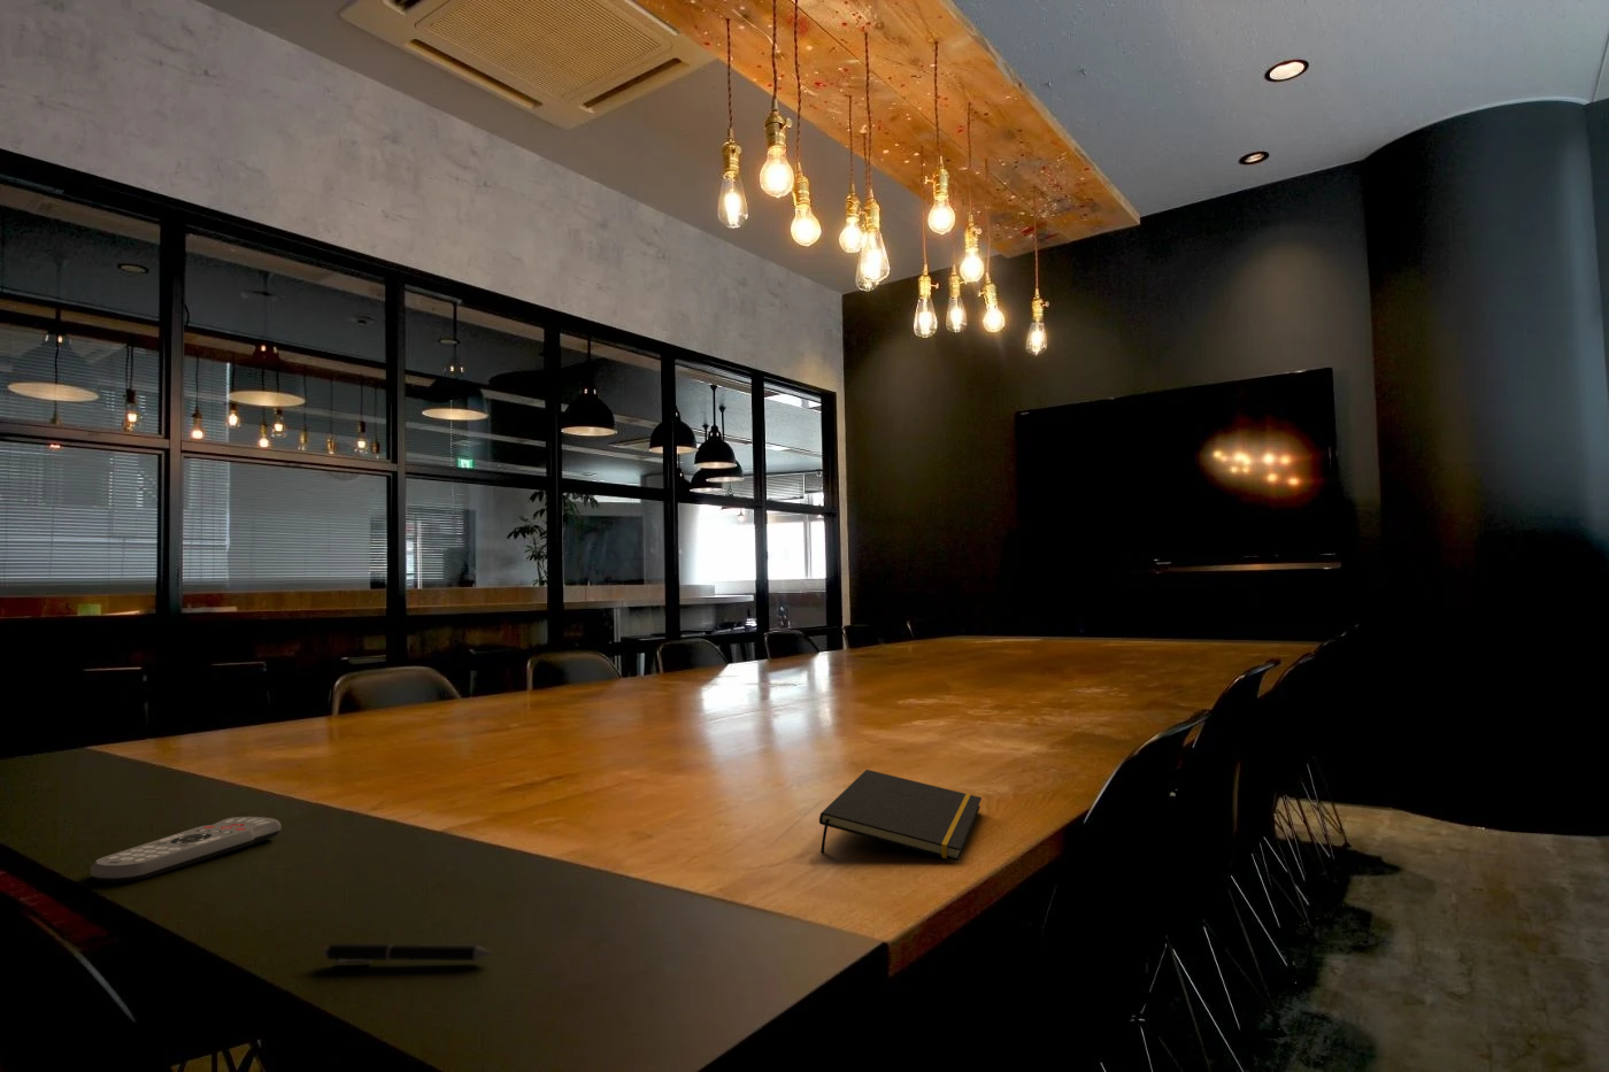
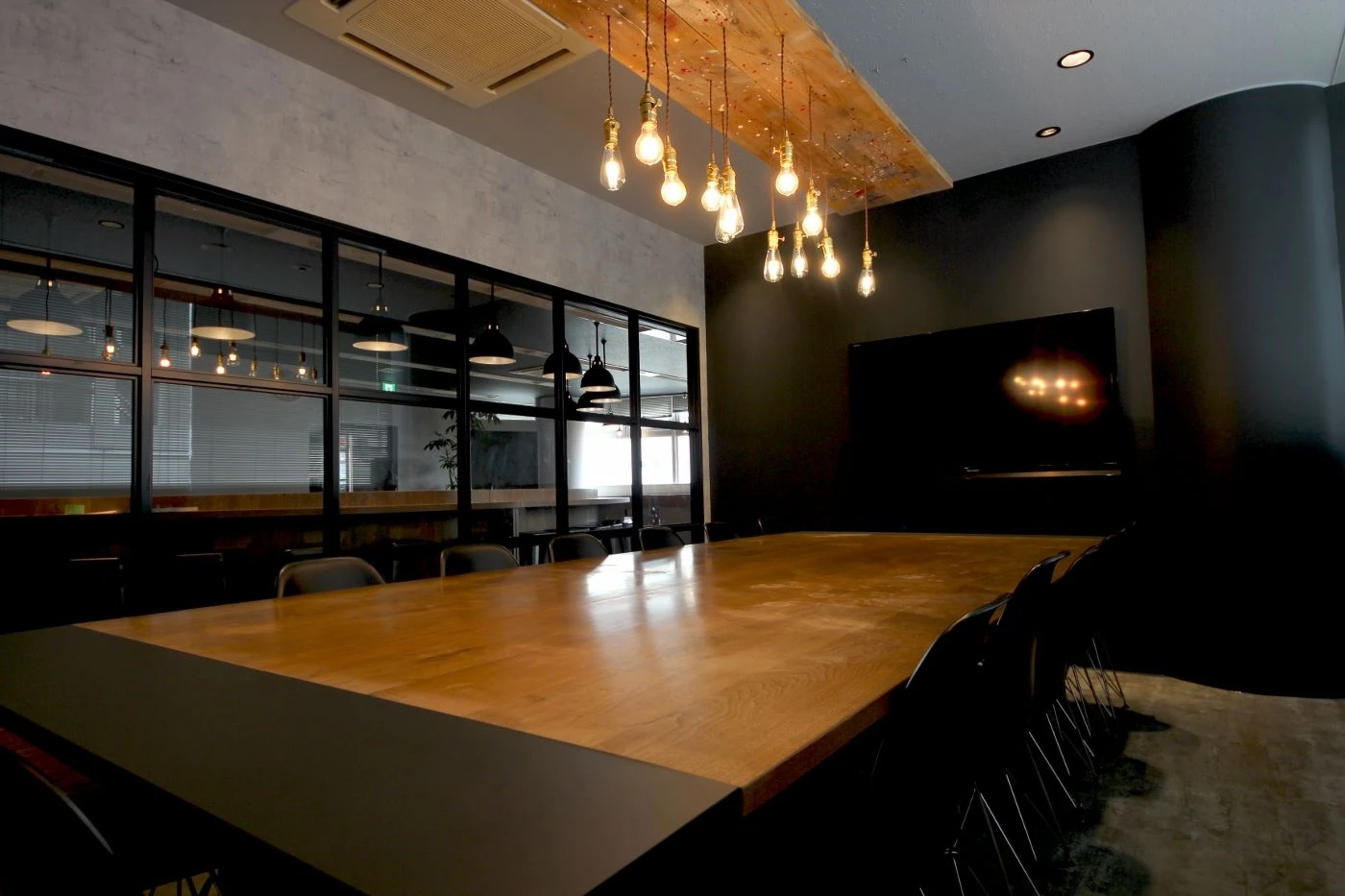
- pen (409, 951)
- remote control (189, 847)
- notepad (906, 809)
